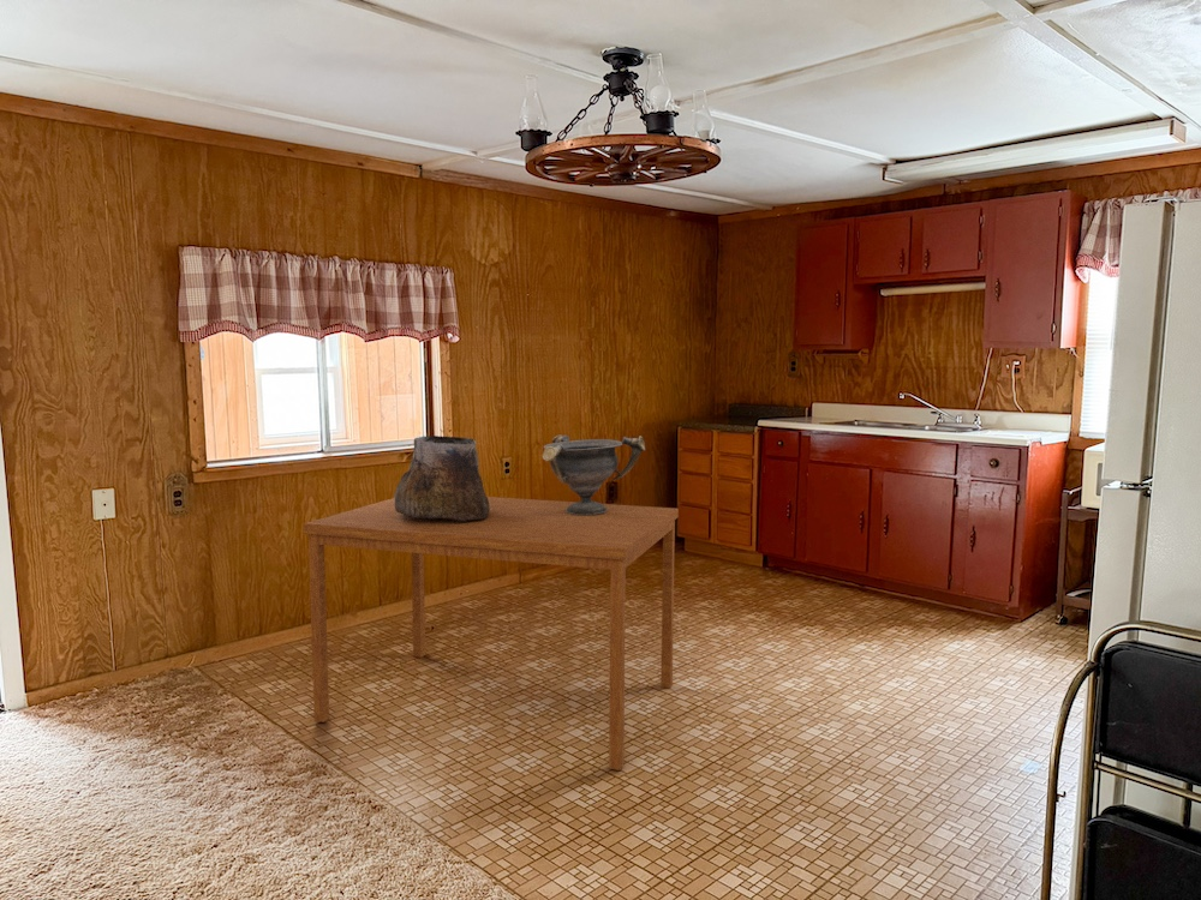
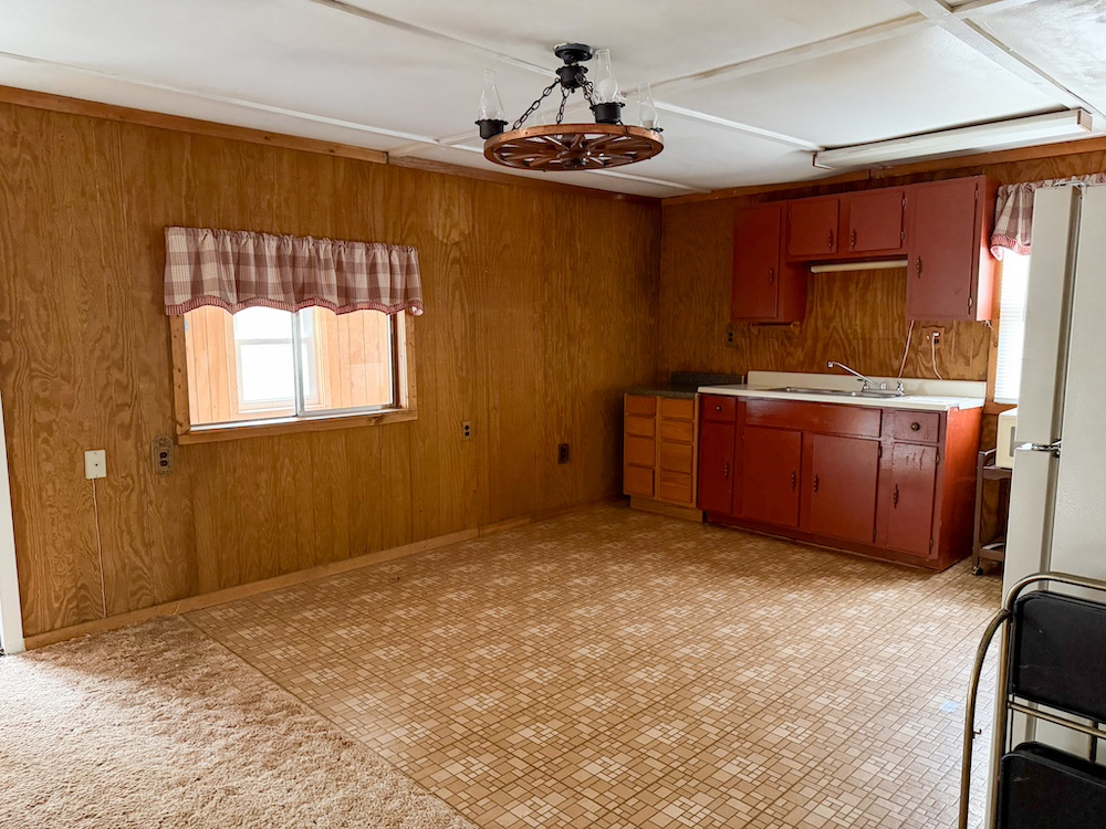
- decorative bowl (591, 474)
- dining table (509, 560)
- vase (444, 476)
